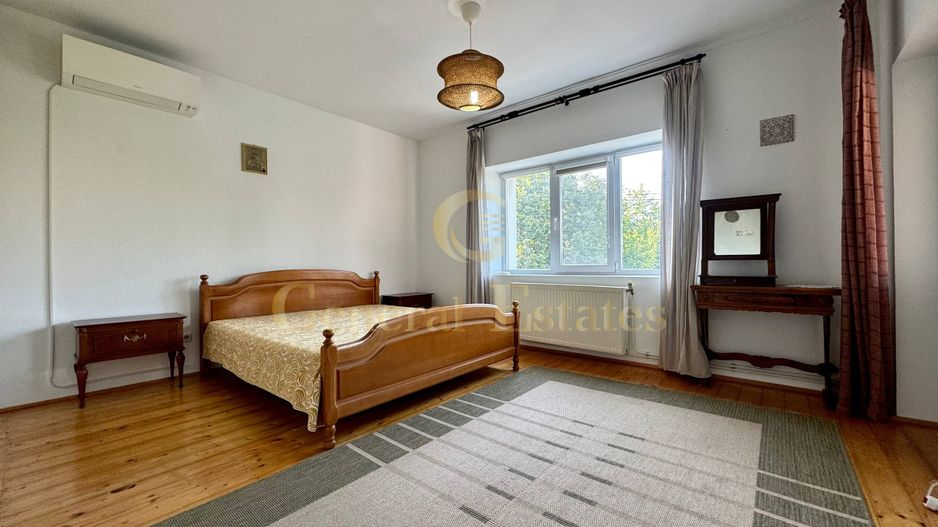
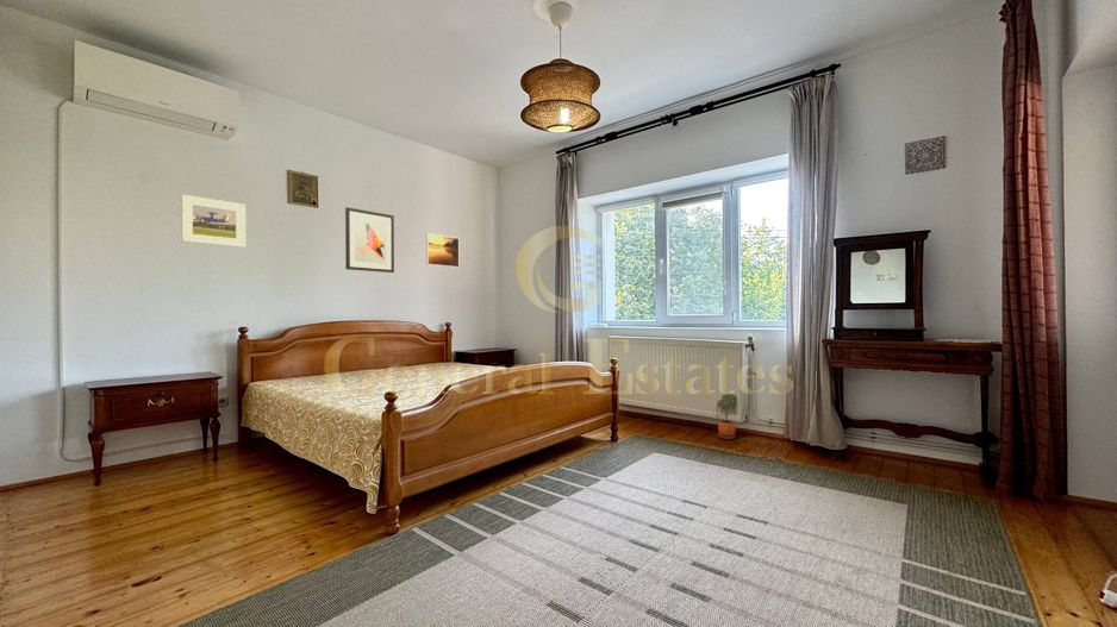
+ potted plant (726, 415)
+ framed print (214, 221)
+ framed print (443, 250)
+ wall art (370, 240)
